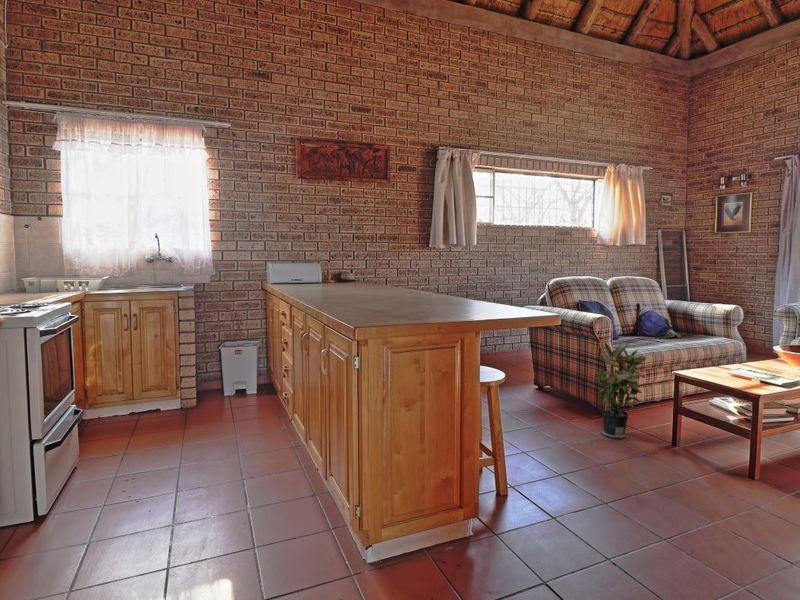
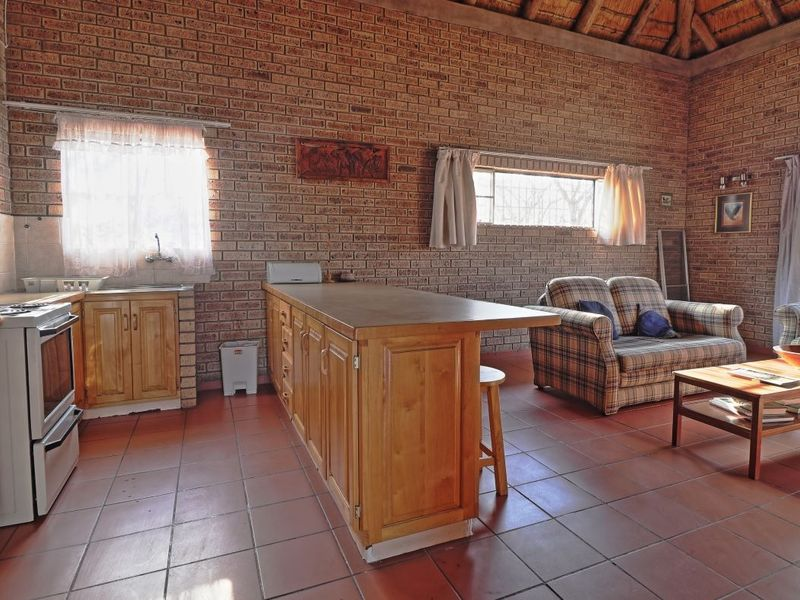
- potted plant (620, 388)
